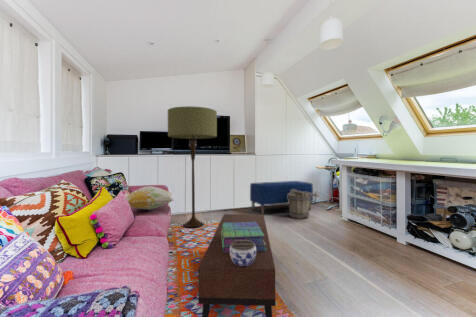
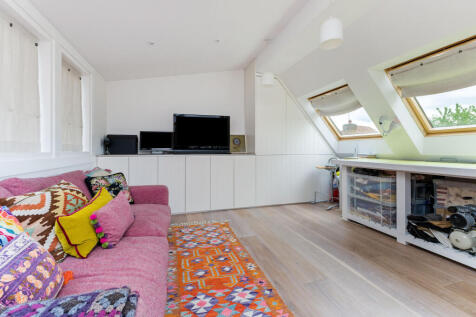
- coffee table (241, 266)
- jar (242, 252)
- decorative pillow (149, 197)
- stack of books (241, 235)
- bucket (303, 203)
- floor lamp (193, 167)
- bench (281, 196)
